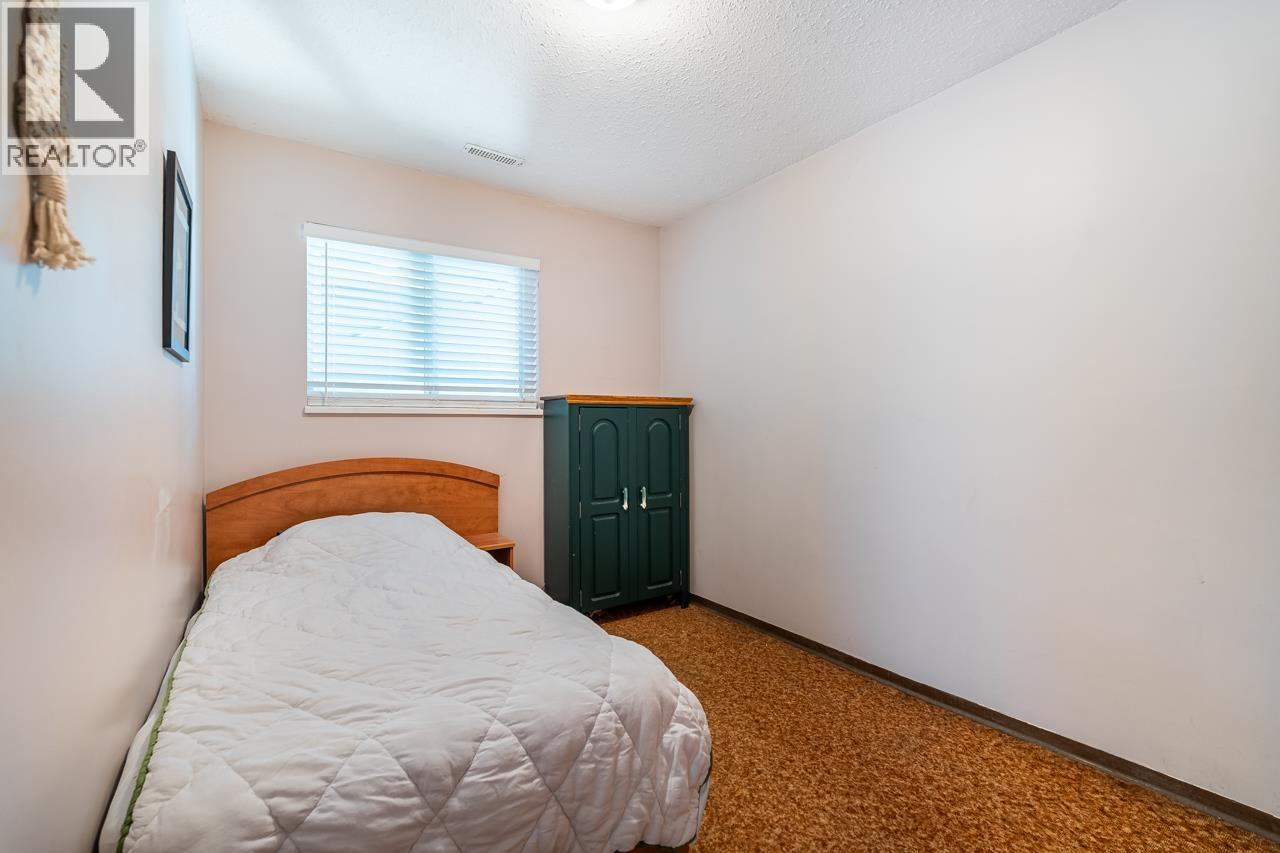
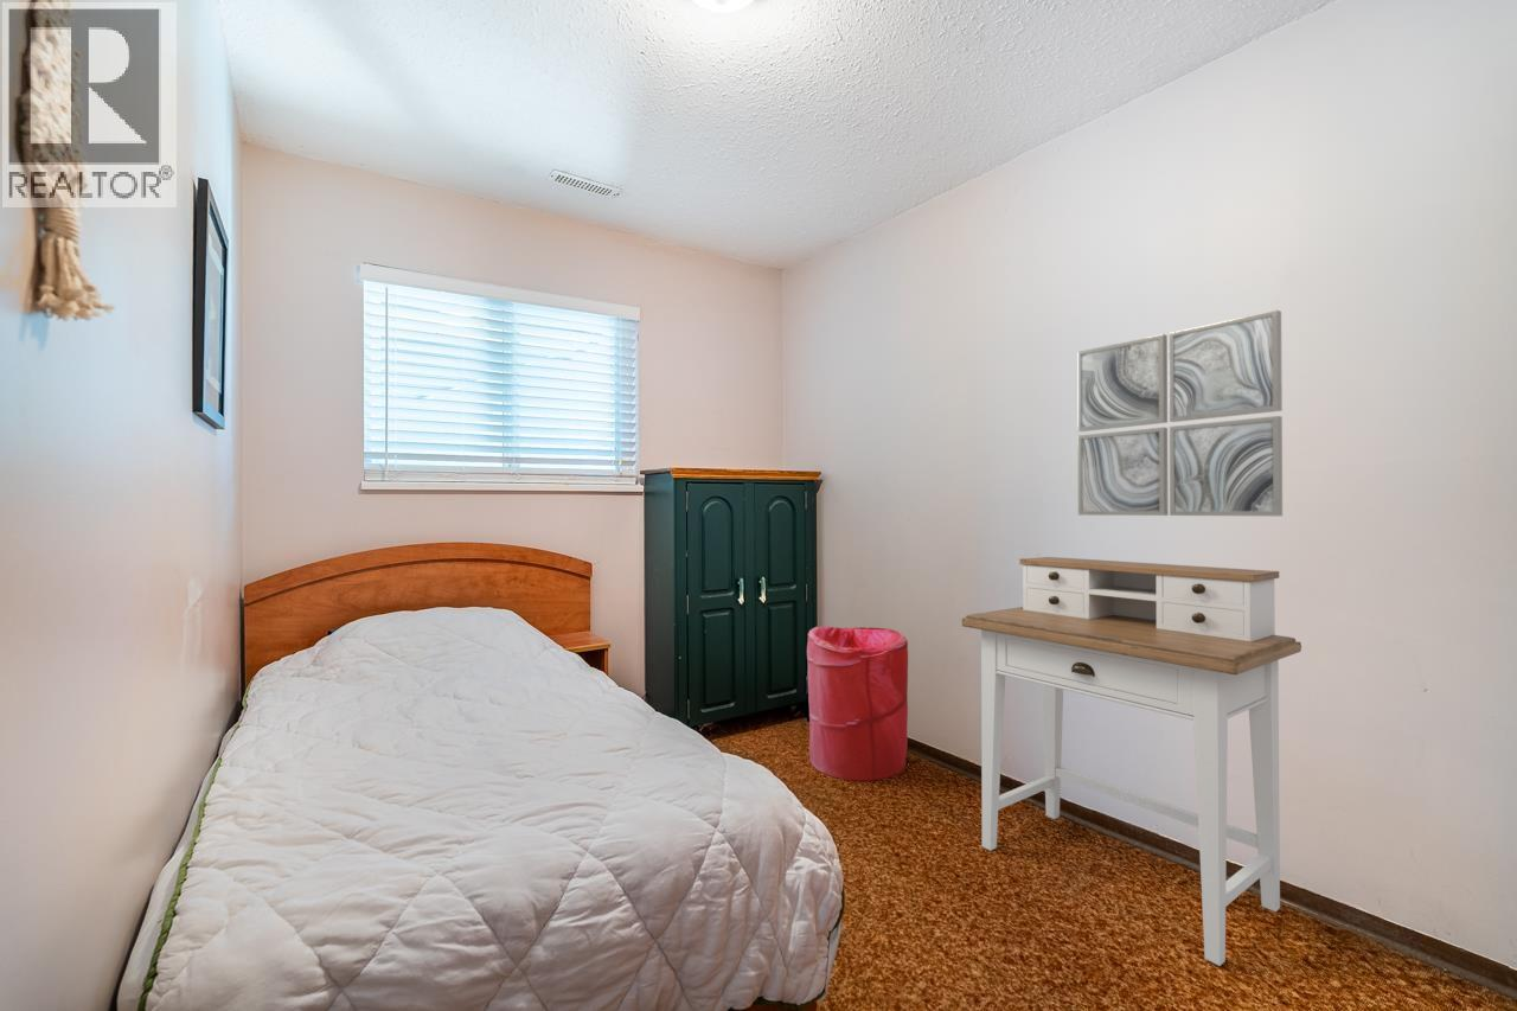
+ desk (1118, 702)
+ wall art (1166, 422)
+ laundry hamper (857, 697)
